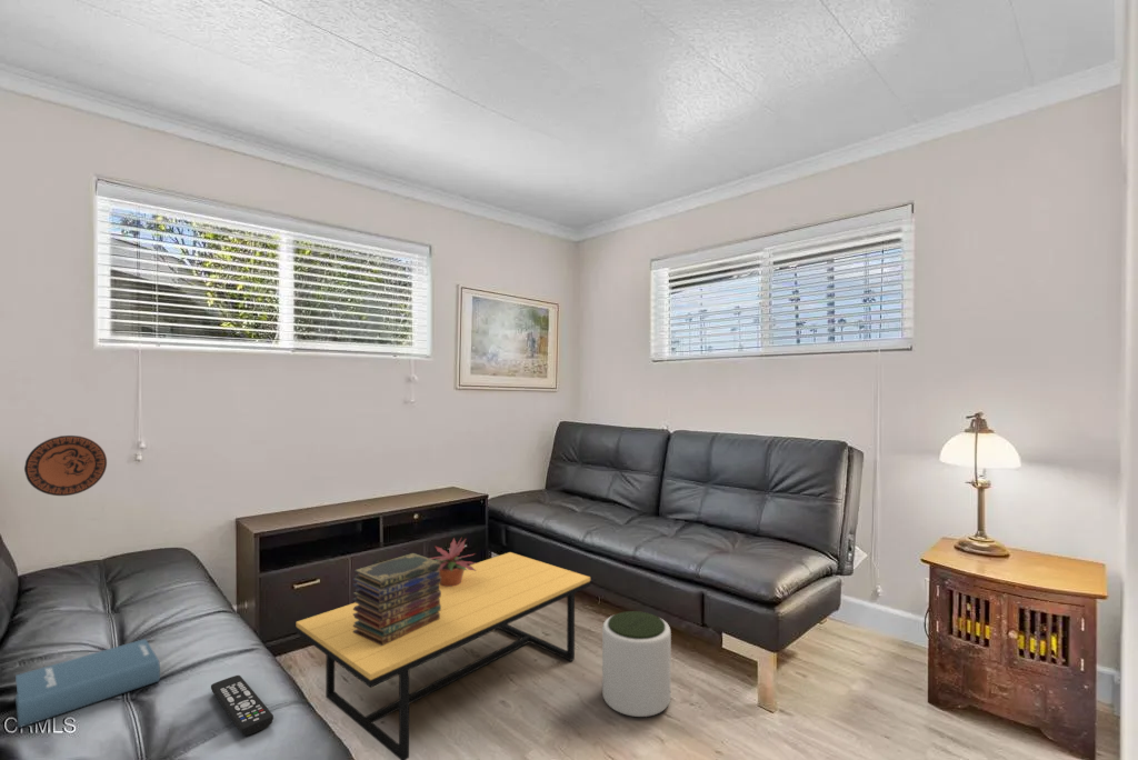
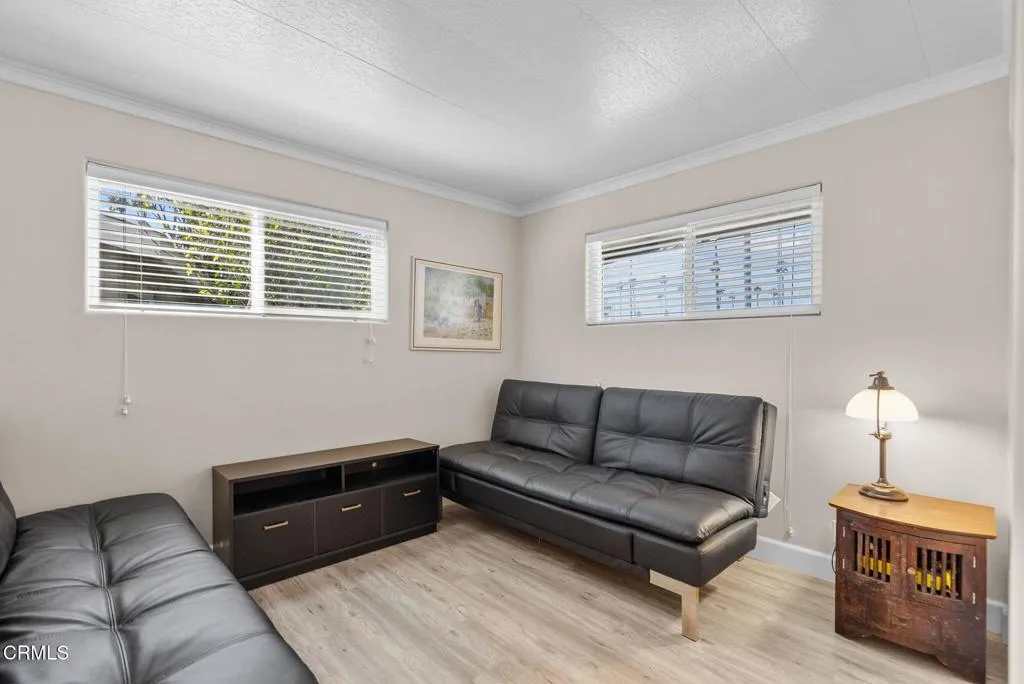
- book stack (398, 594)
- remote control (240, 703)
- plant pot (636, 661)
- hardback book (89, 679)
- coffee table (458, 637)
- decorative plate (67, 464)
- potted plant (451, 558)
